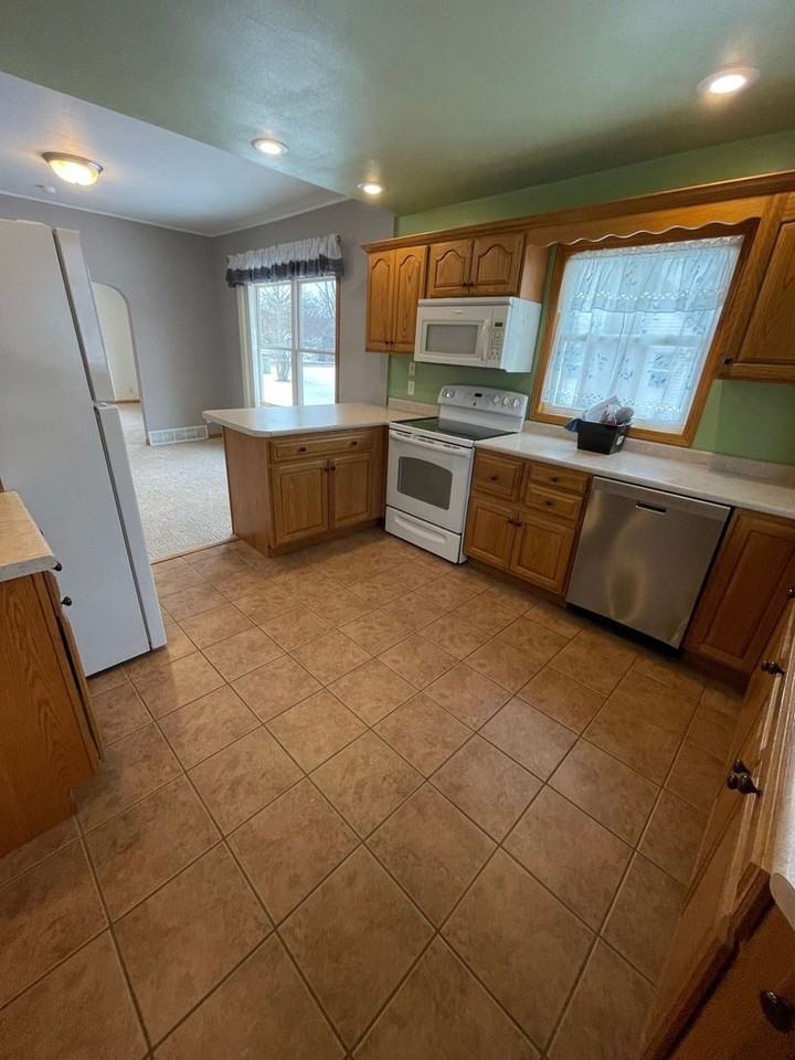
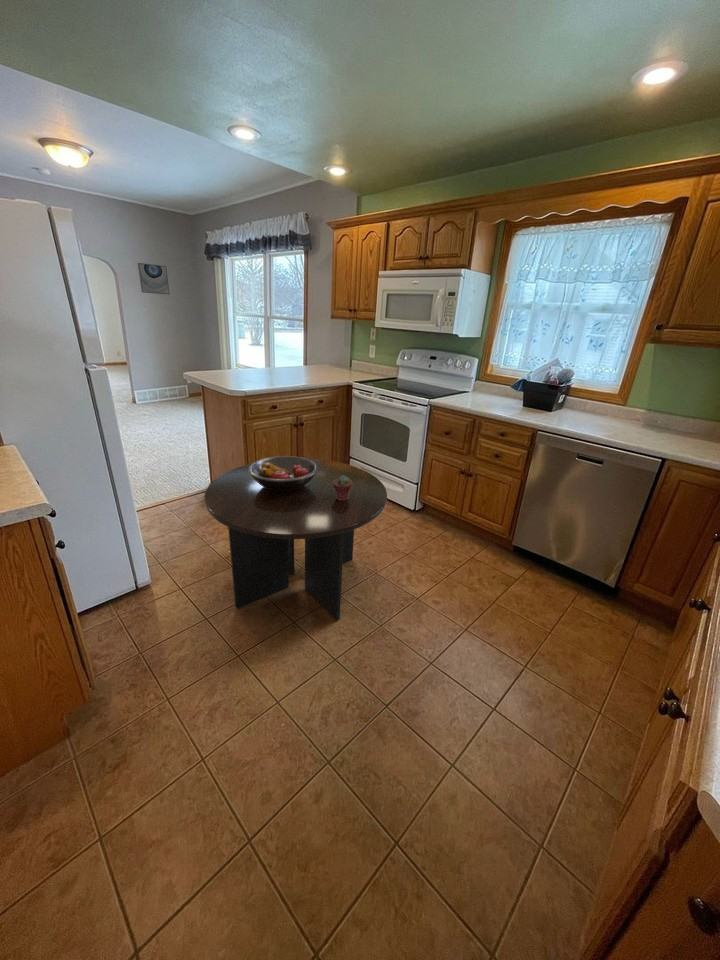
+ potted succulent (342, 486)
+ wall art (154, 279)
+ coffee table (299, 537)
+ fruit bowl (284, 473)
